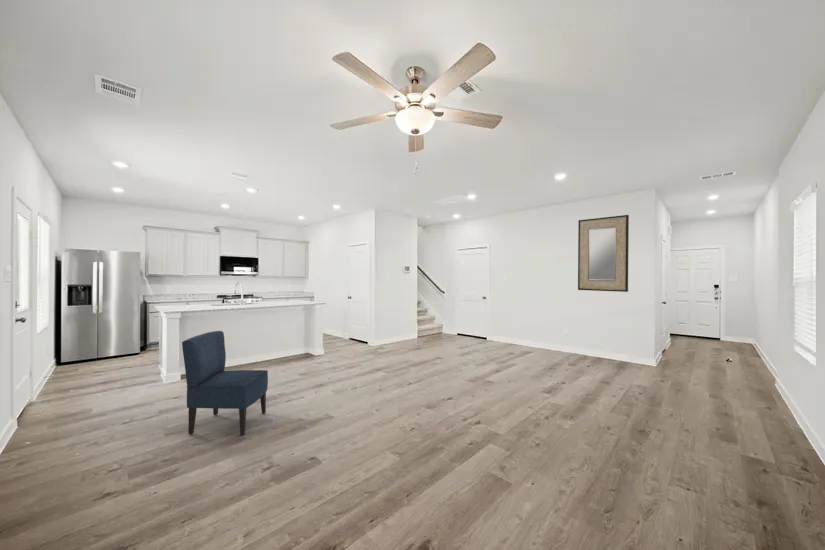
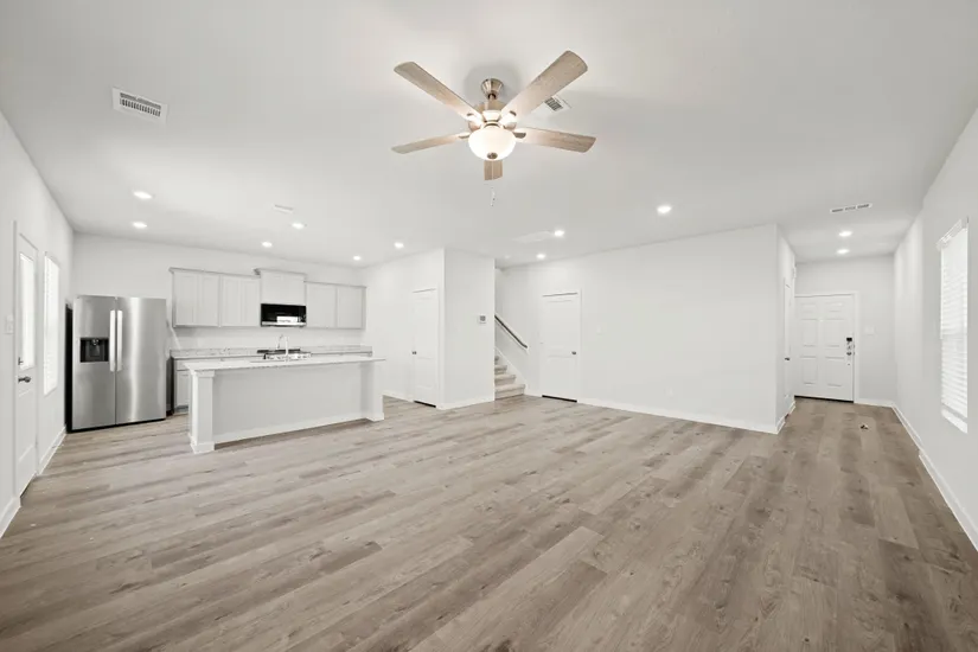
- chair (229, 379)
- home mirror (602, 254)
